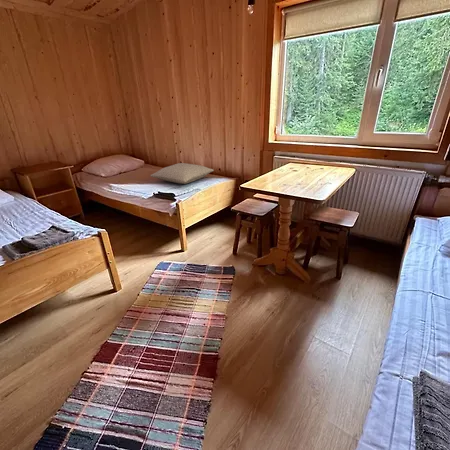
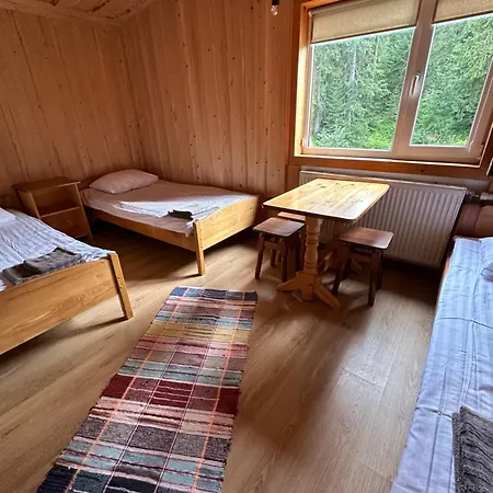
- pillow (182, 172)
